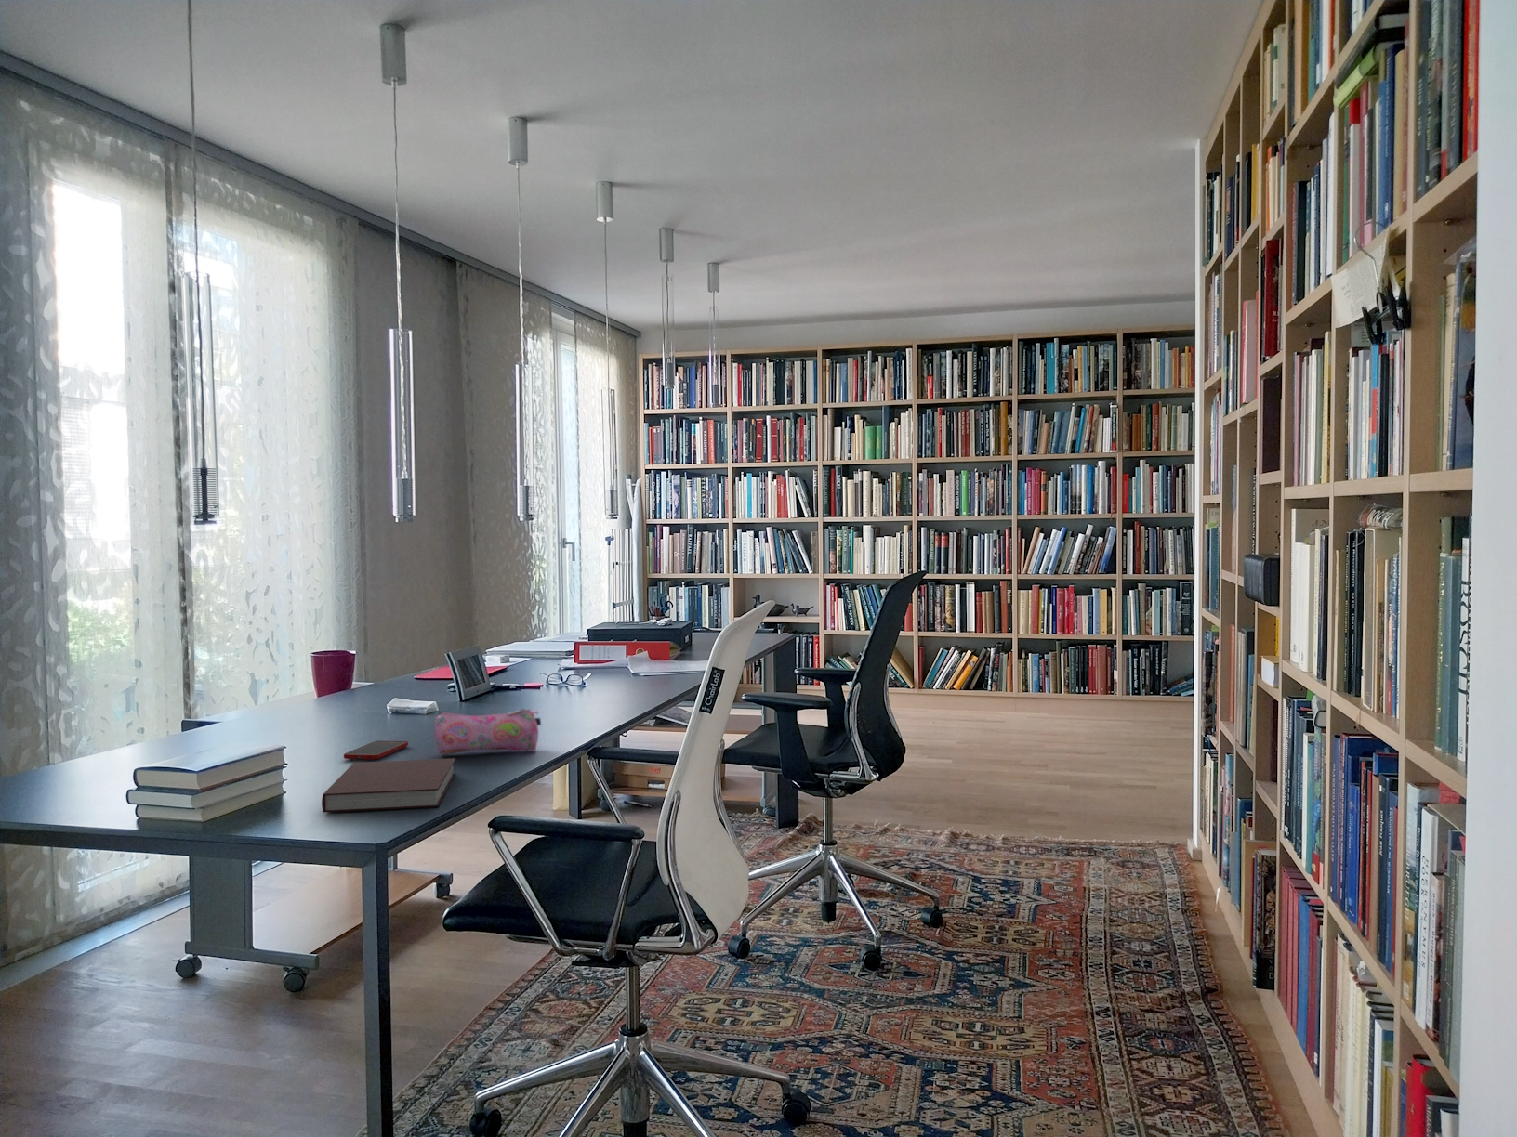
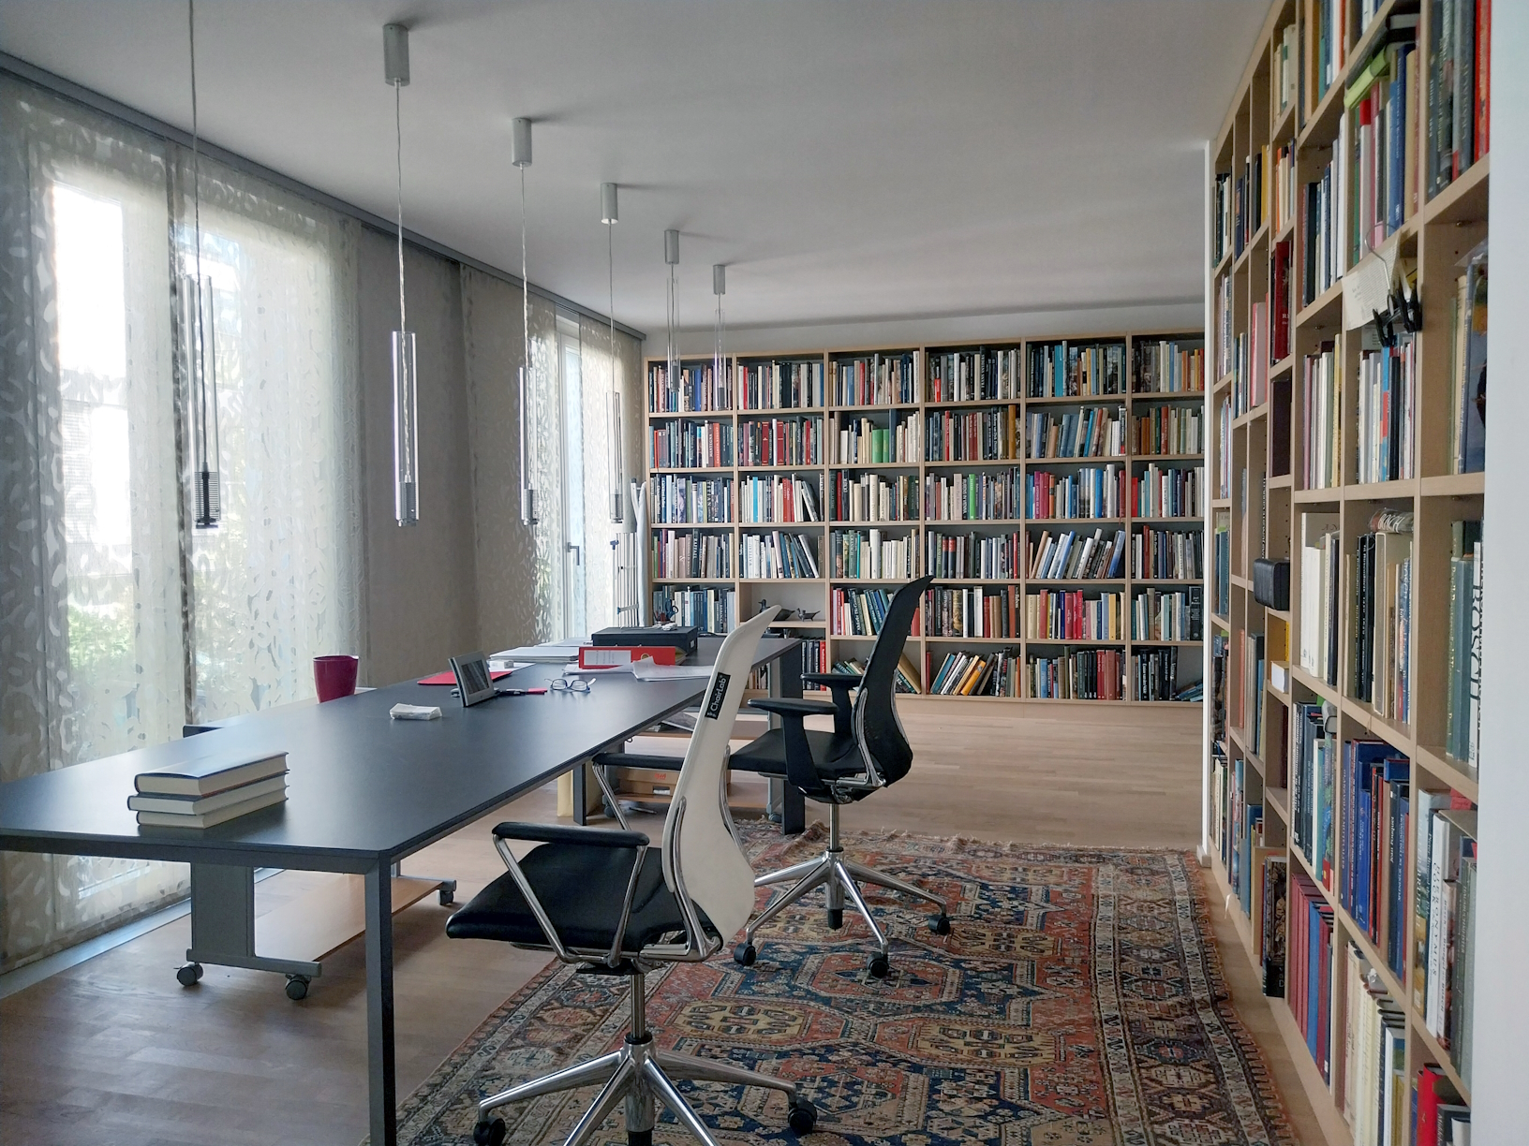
- cell phone (376, 750)
- pencil case (487, 730)
- notebook (393, 783)
